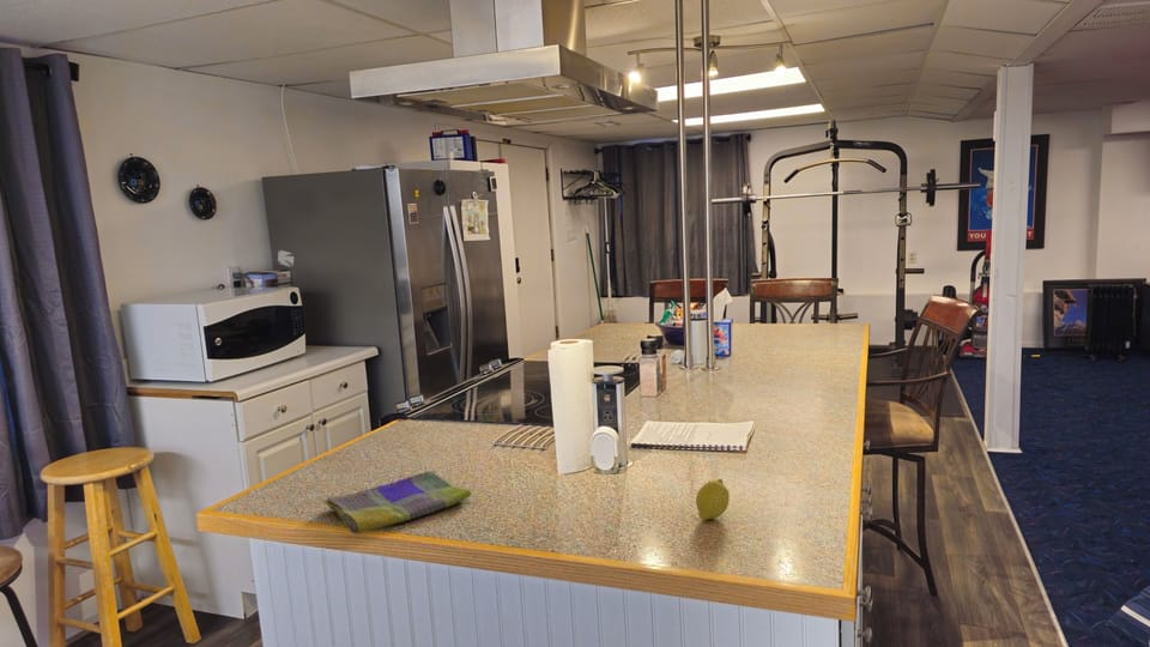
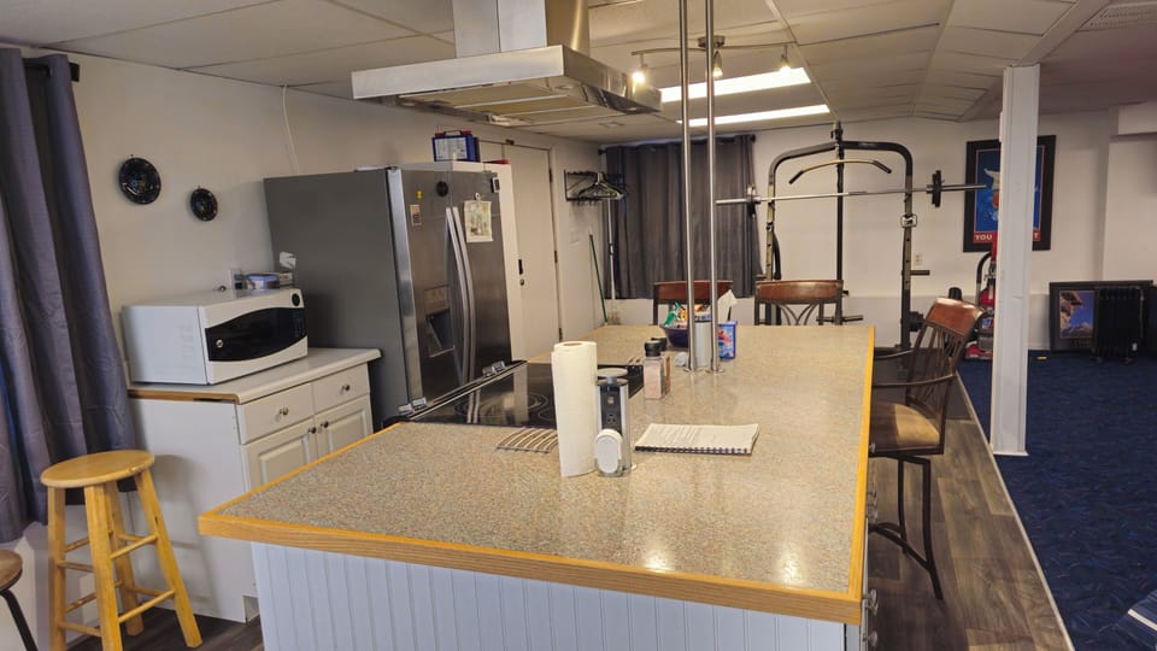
- fruit (713, 498)
- dish towel (397, 498)
